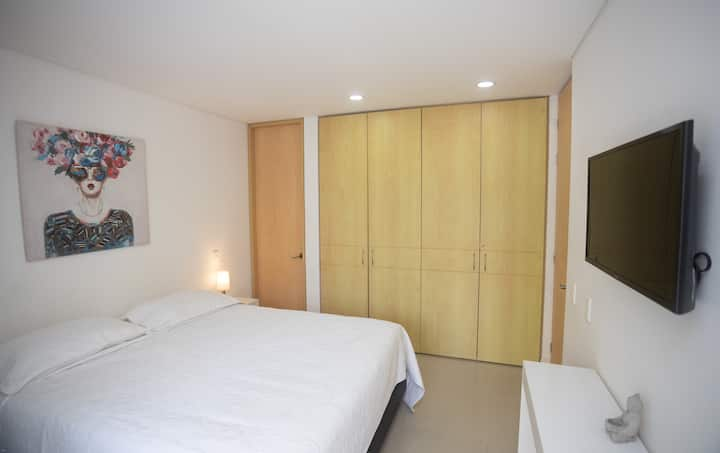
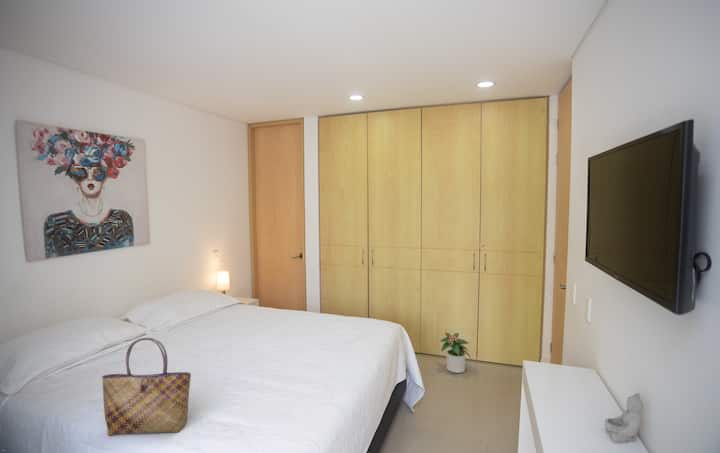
+ tote bag (147, 383)
+ potted plant (454, 352)
